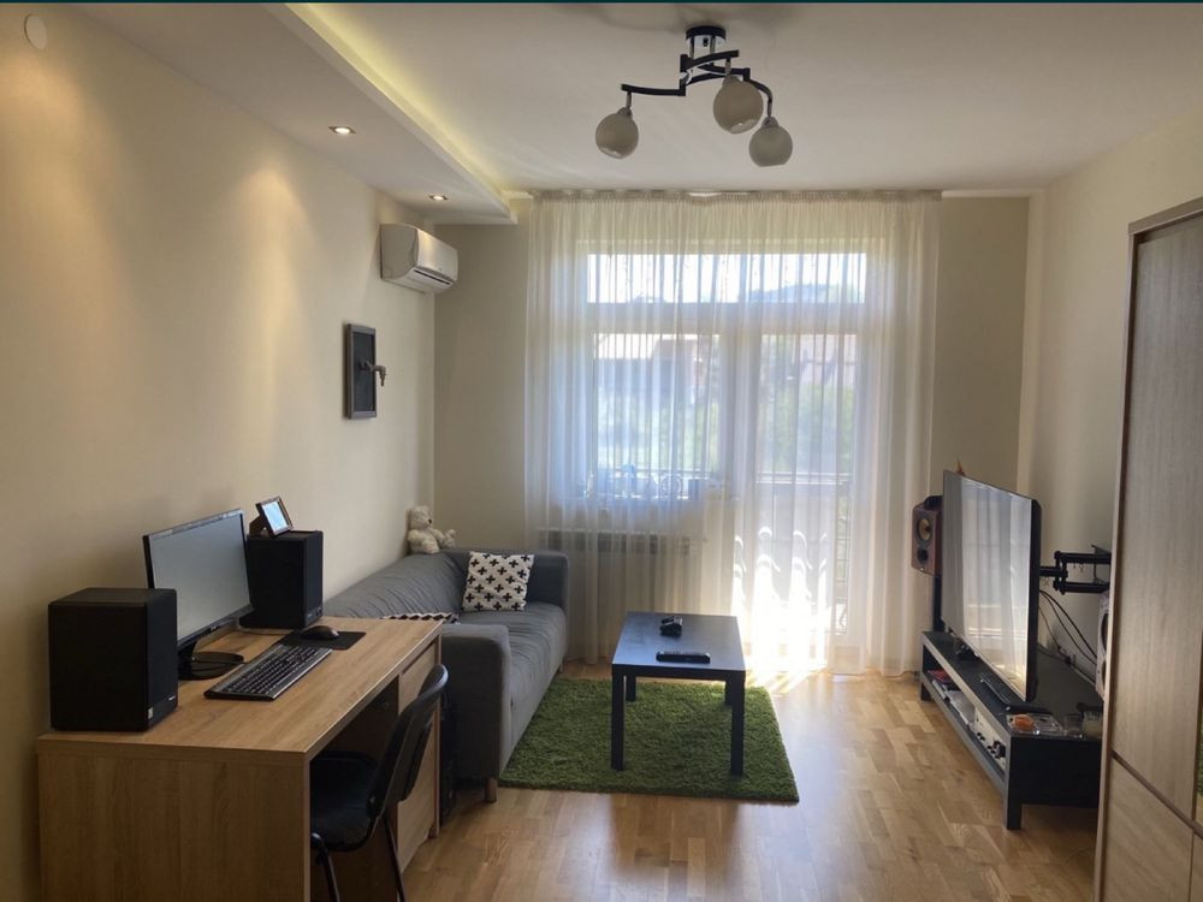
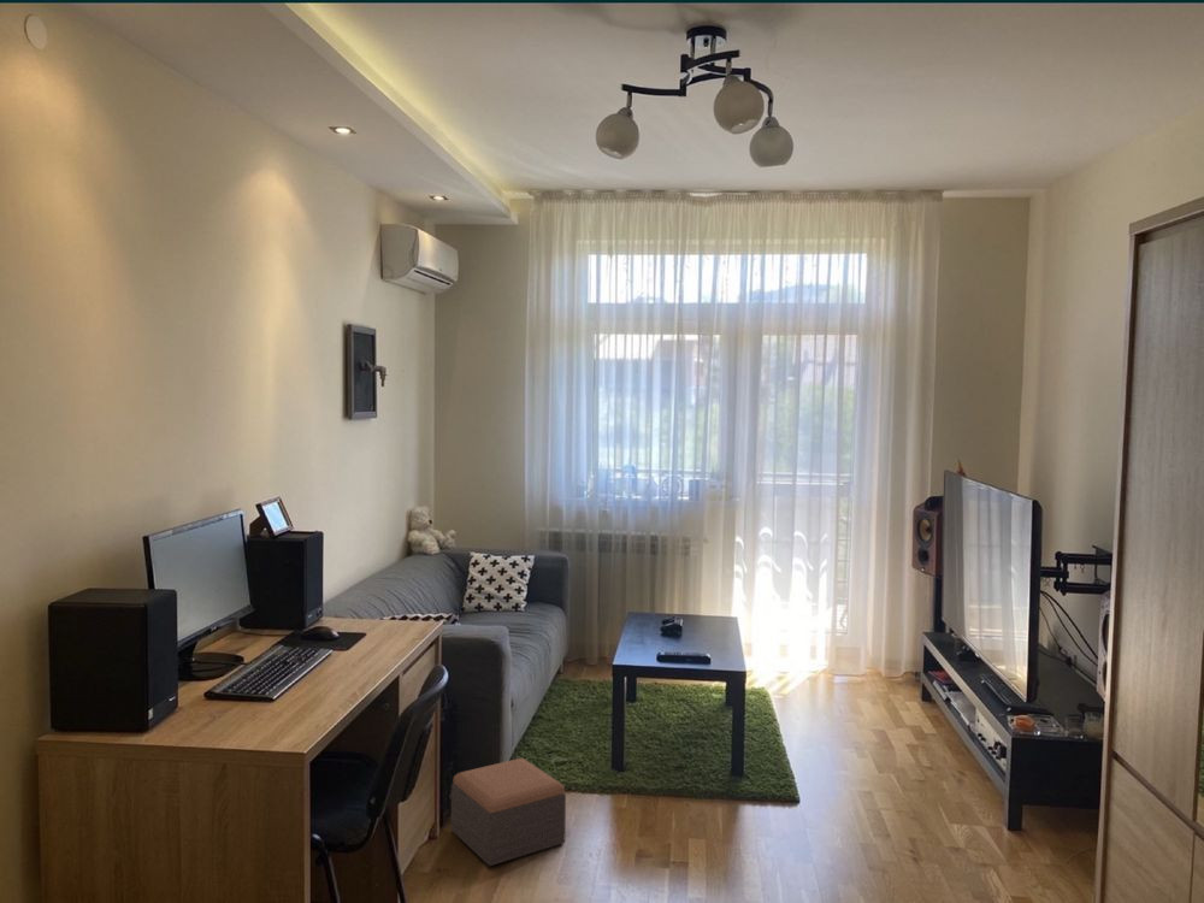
+ footstool (507, 805)
